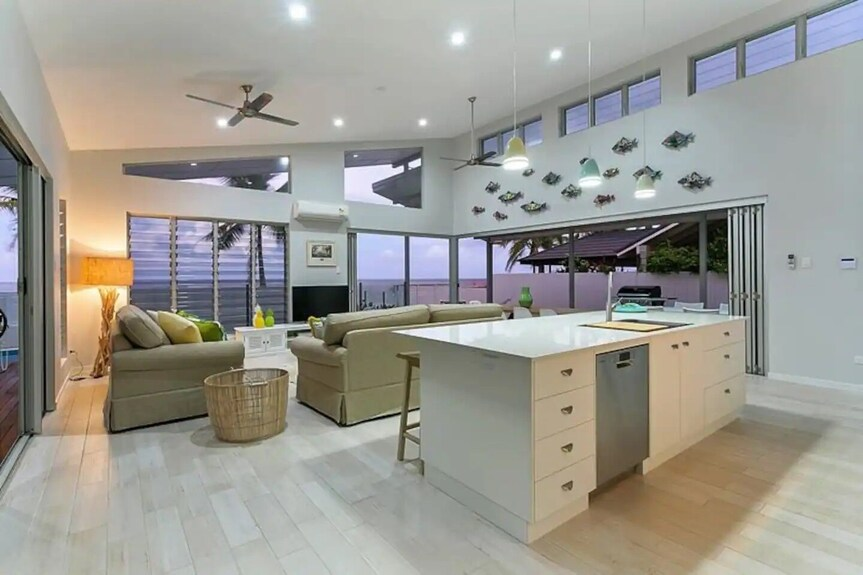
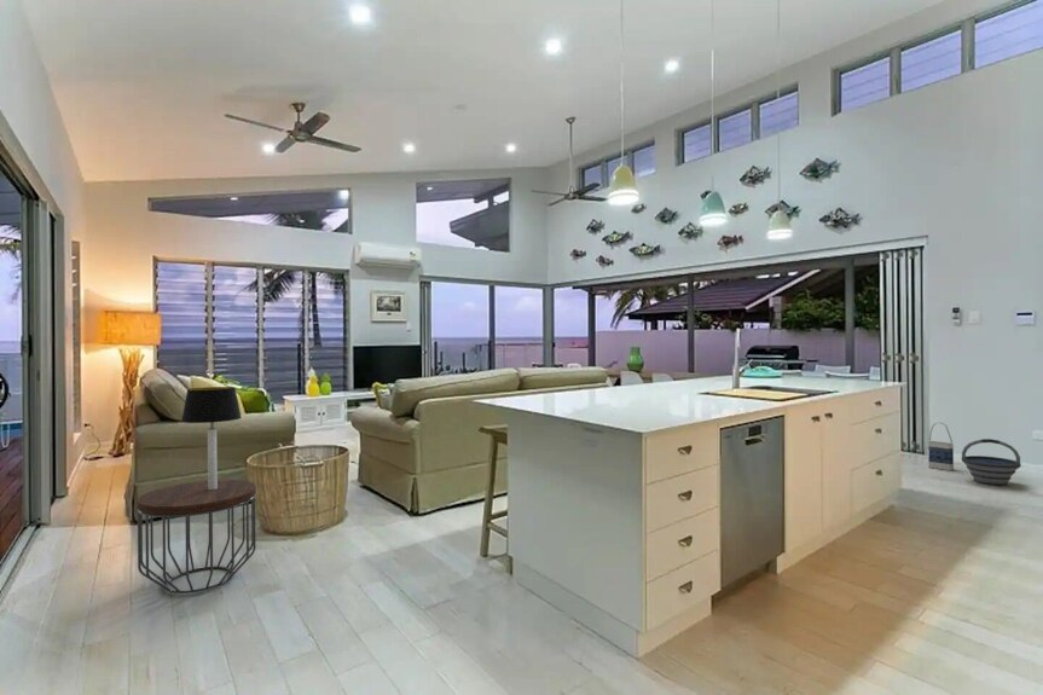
+ bucket (990, 461)
+ bag (940, 445)
+ side table (209, 535)
+ table lamp (212, 438)
